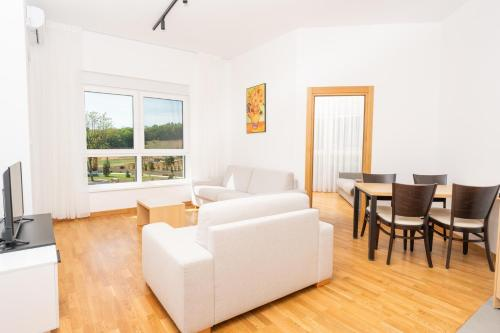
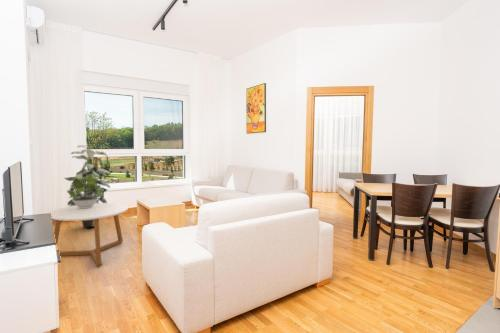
+ indoor plant (85, 186)
+ potted plant (85, 190)
+ coffee table (95, 231)
